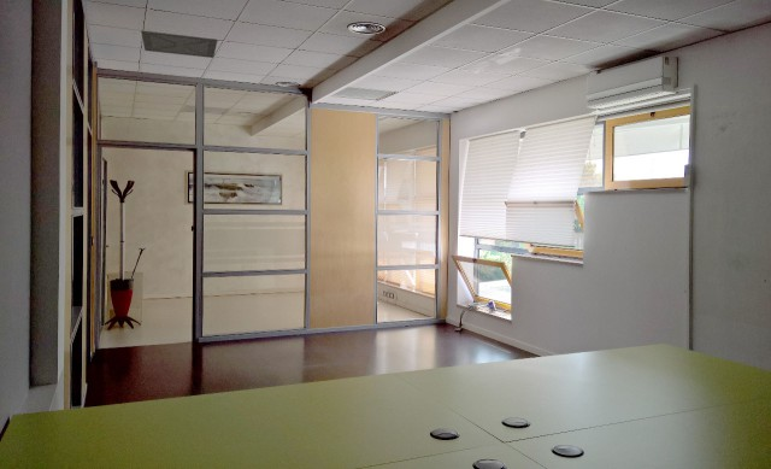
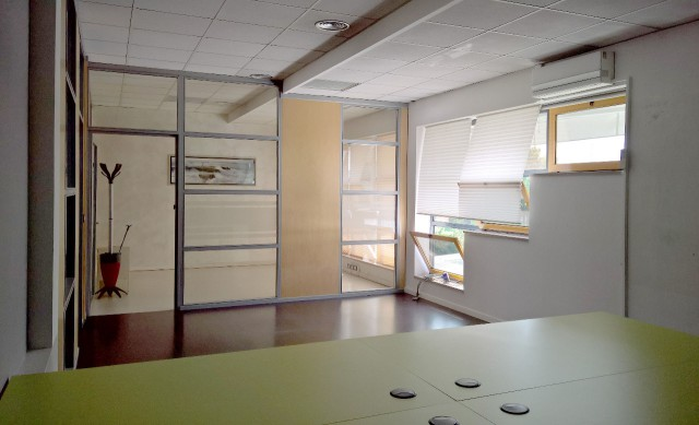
- ceiling vent (179, 45)
